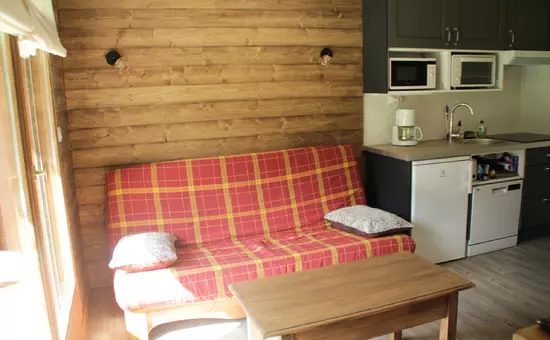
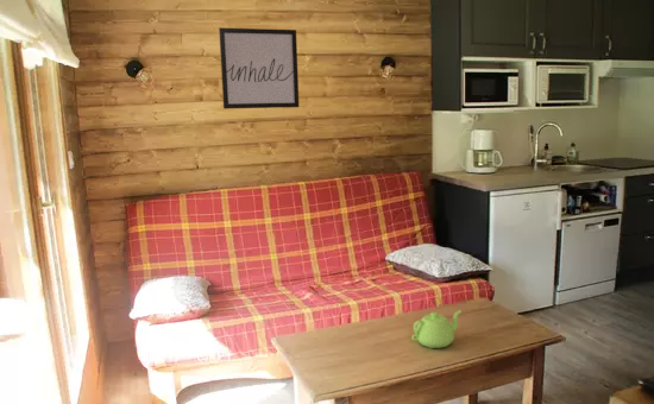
+ teapot (436, 327)
+ wall art (259, 68)
